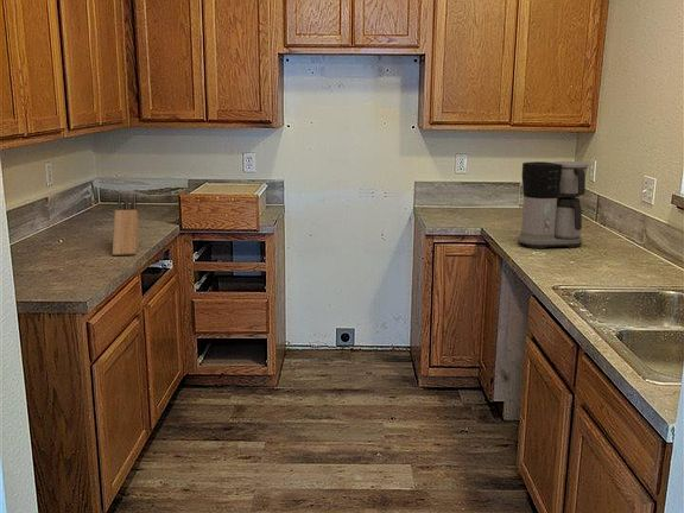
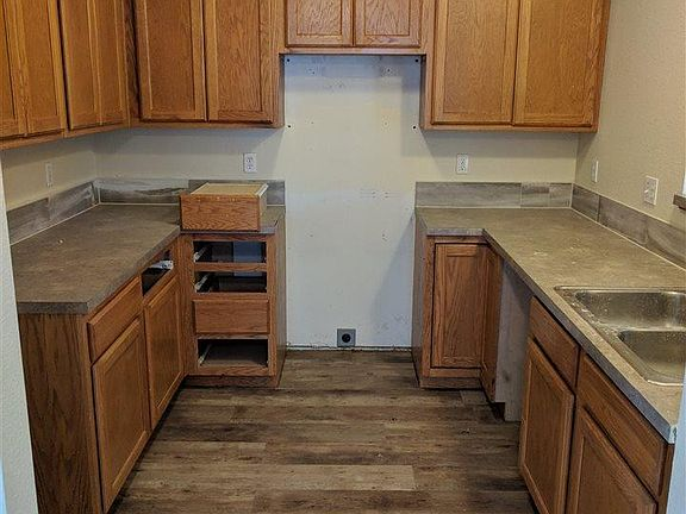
- coffee maker (555, 204)
- knife block (126, 223)
